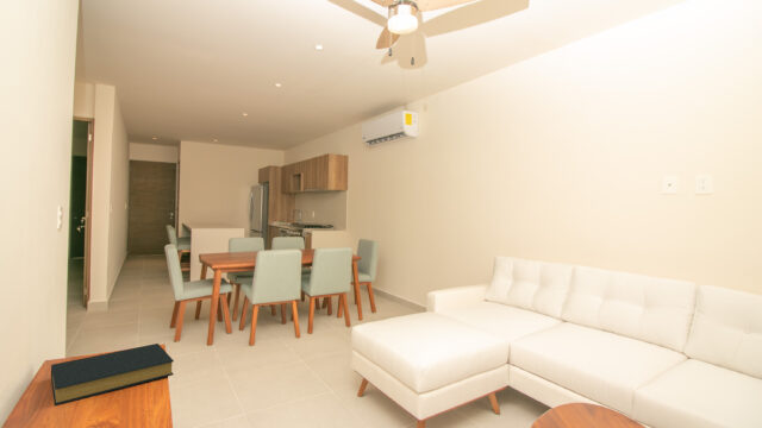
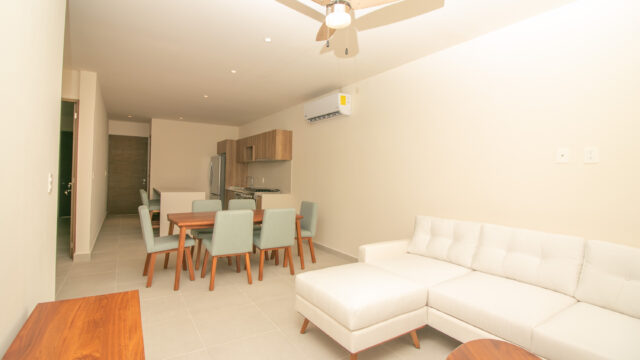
- hardback book (113, 369)
